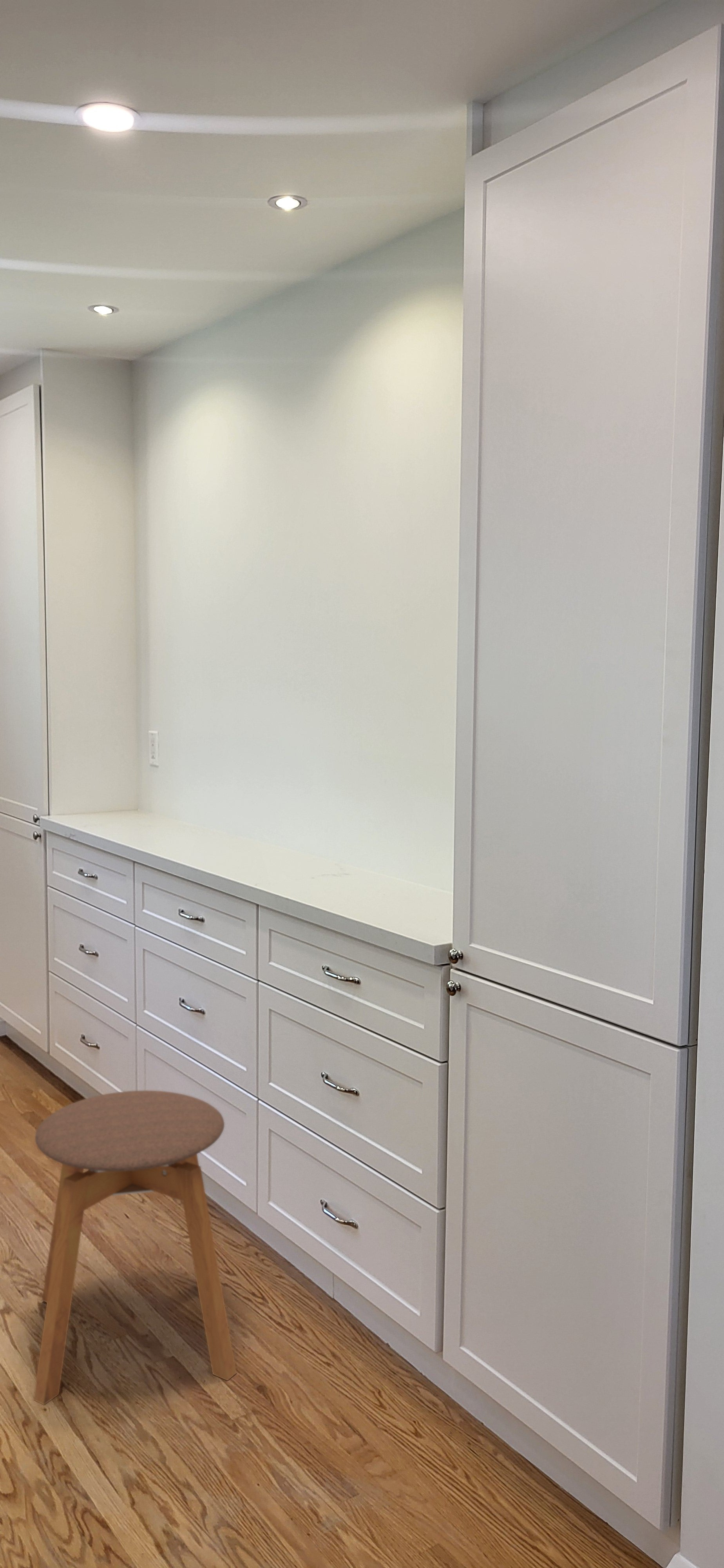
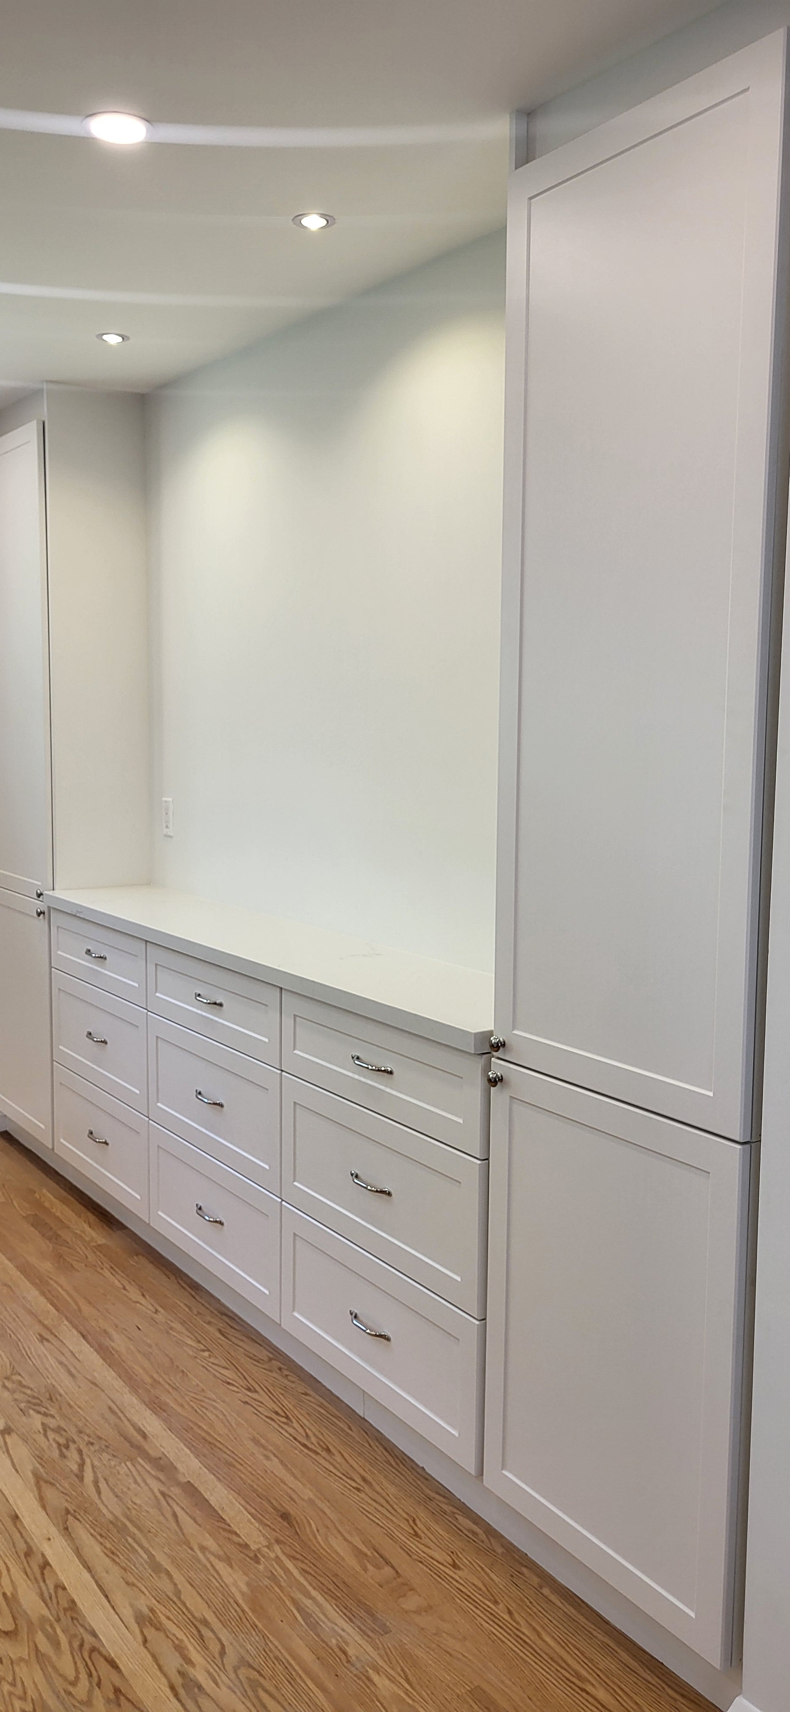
- stool (131, 1194)
